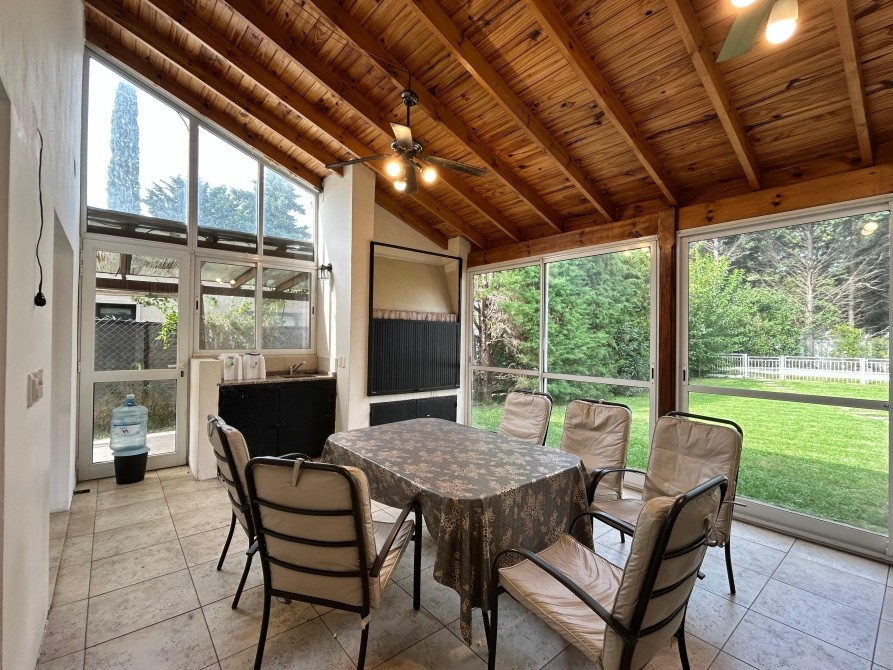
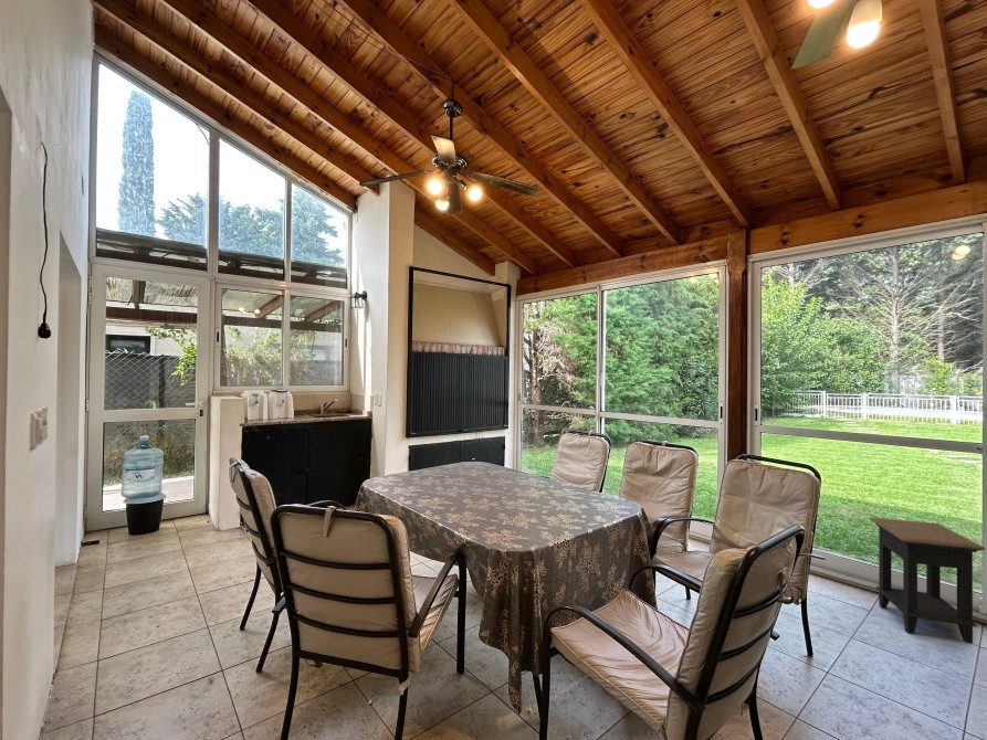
+ side table (926, 577)
